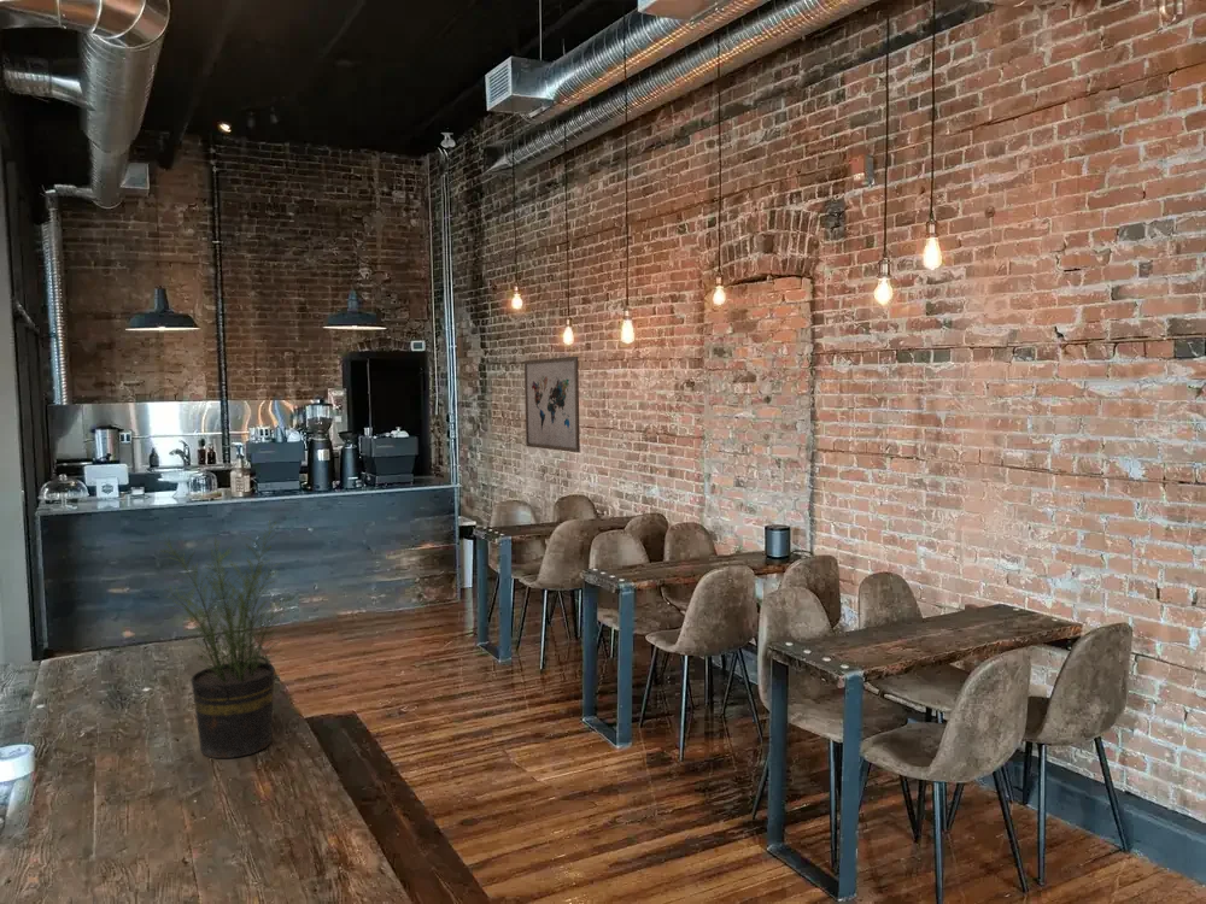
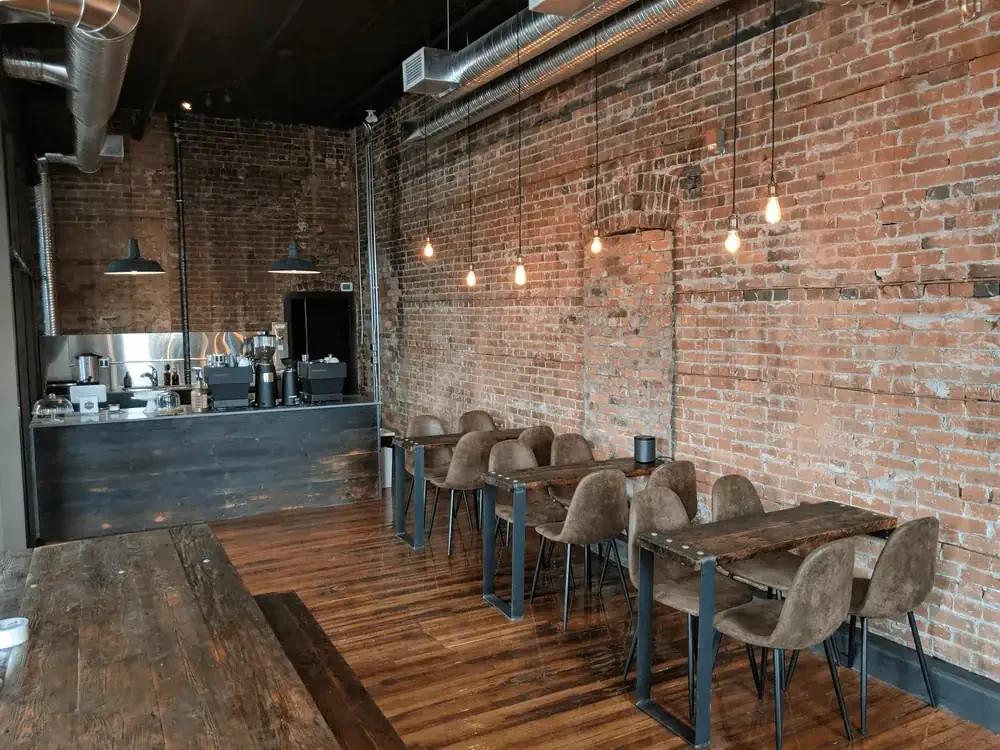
- wall art (550, 404)
- potted plant (224, 635)
